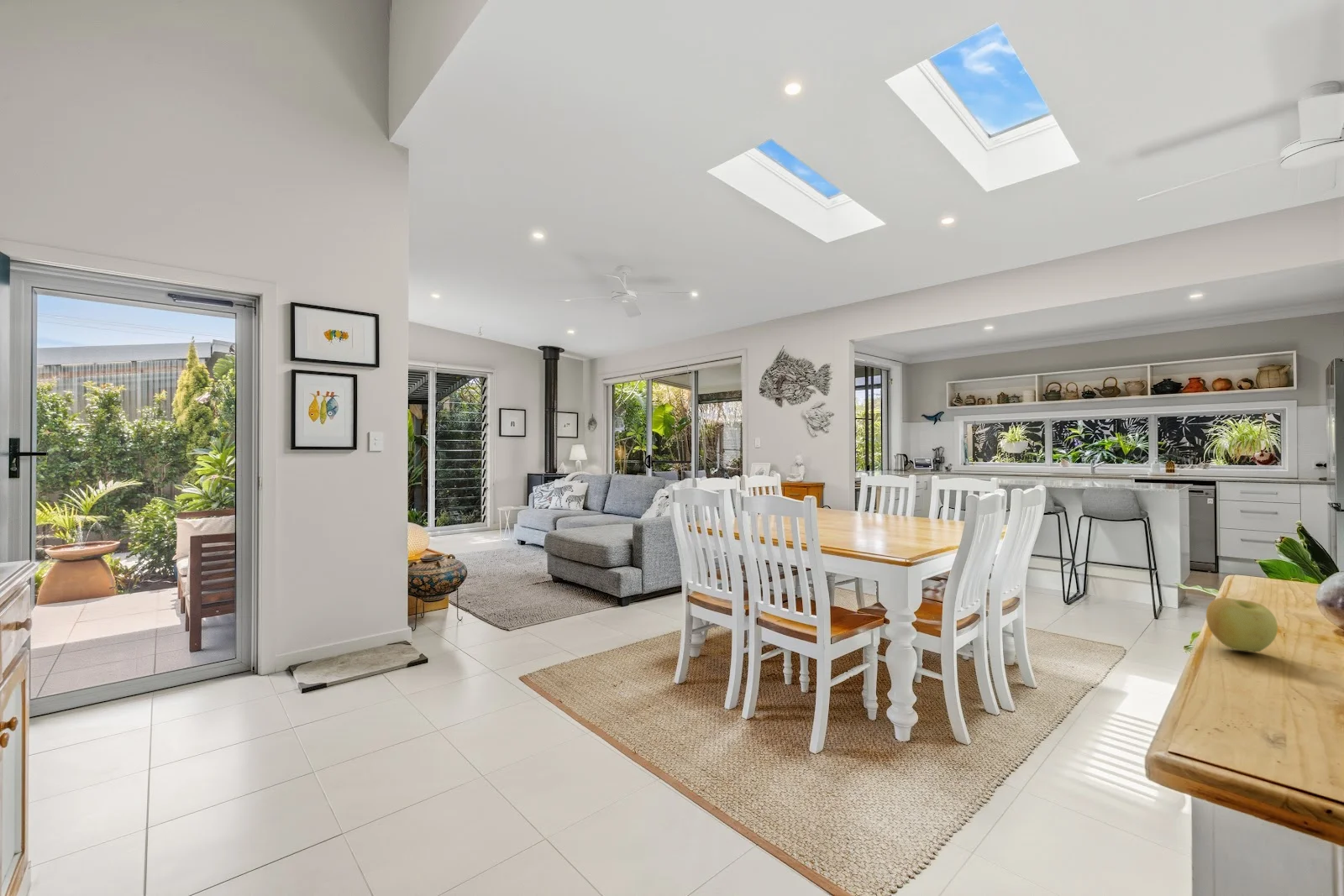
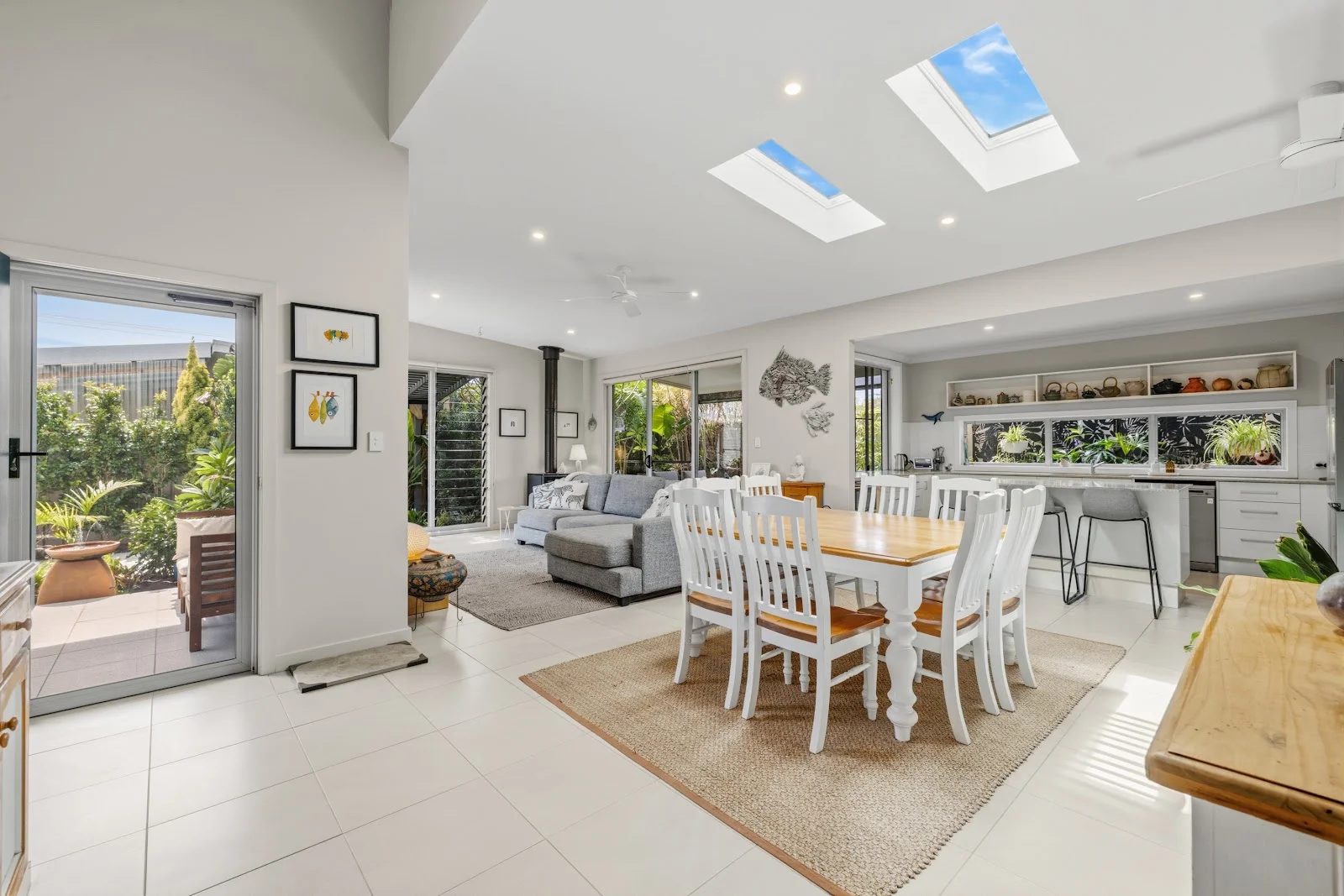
- apple (1242, 625)
